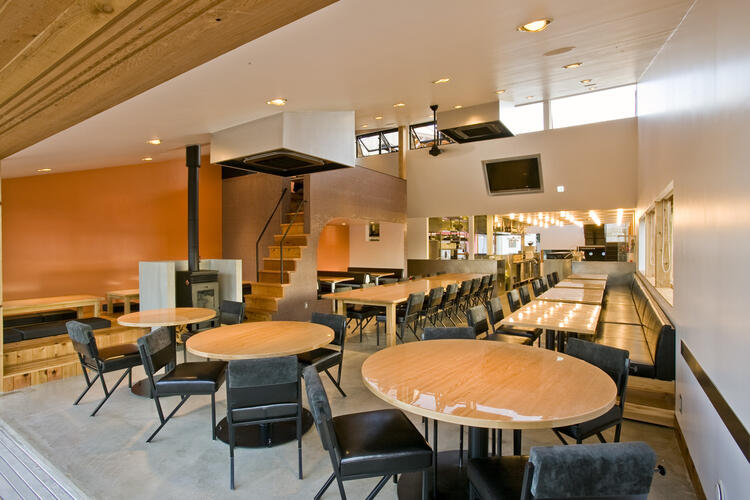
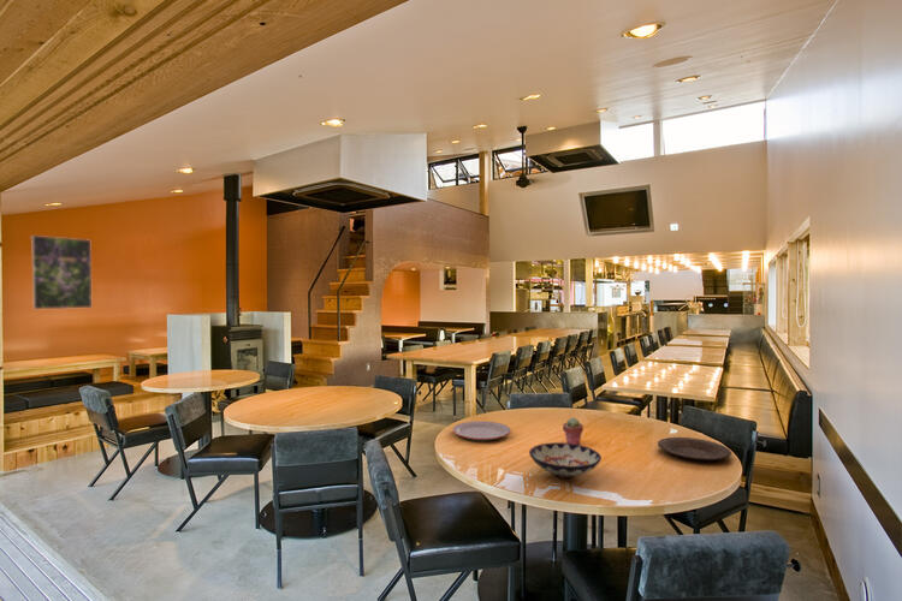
+ potted succulent (572, 430)
+ plate (481, 432)
+ plate (693, 450)
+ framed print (63, 273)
+ bowl (564, 464)
